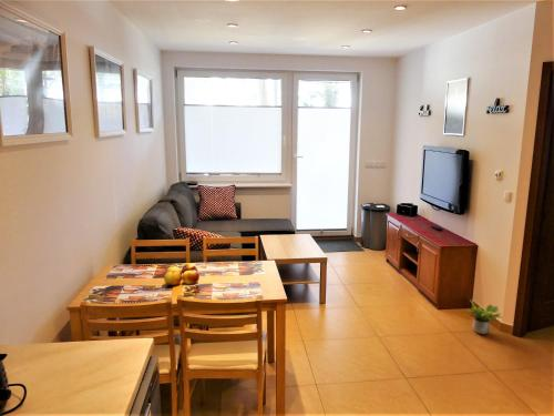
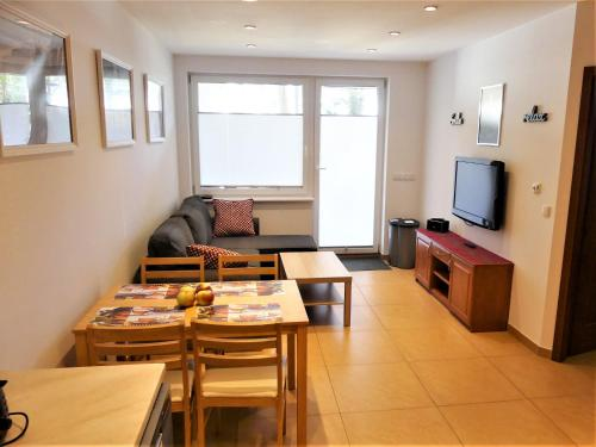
- potted plant (483, 317)
